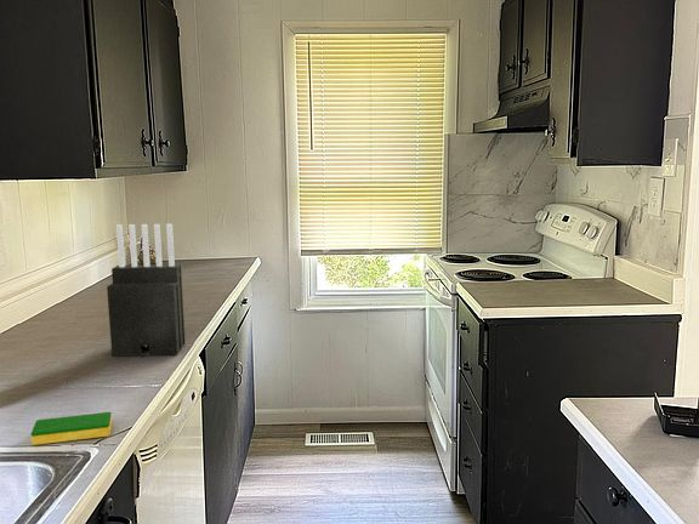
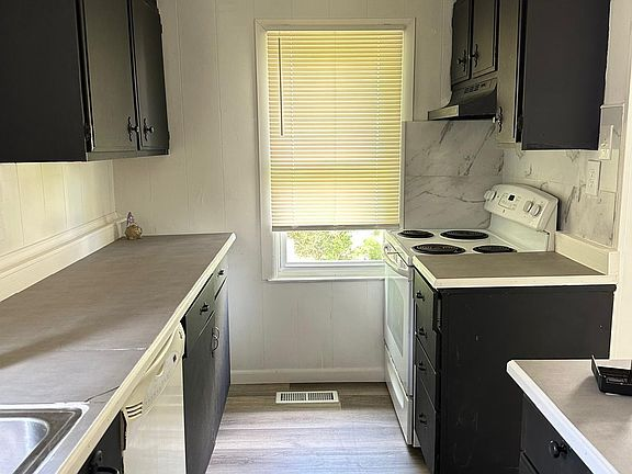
- dish sponge (73, 427)
- knife block (144, 289)
